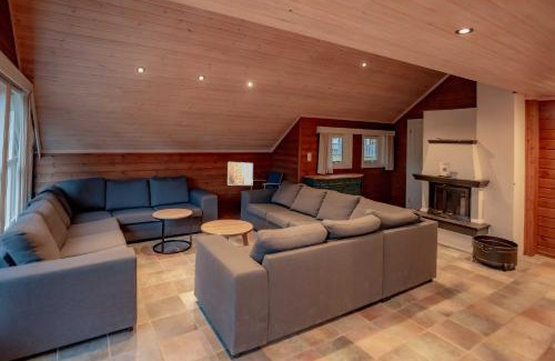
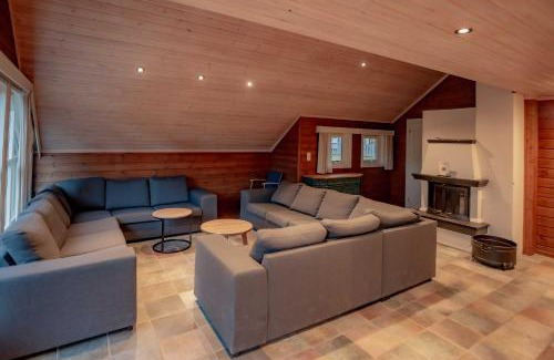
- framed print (240, 173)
